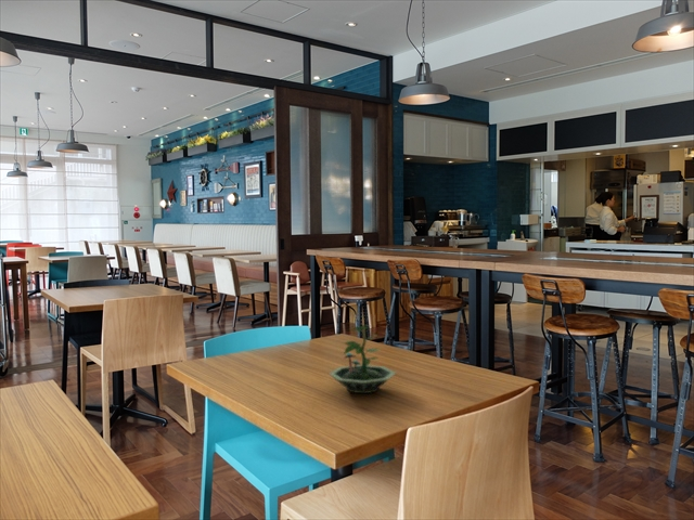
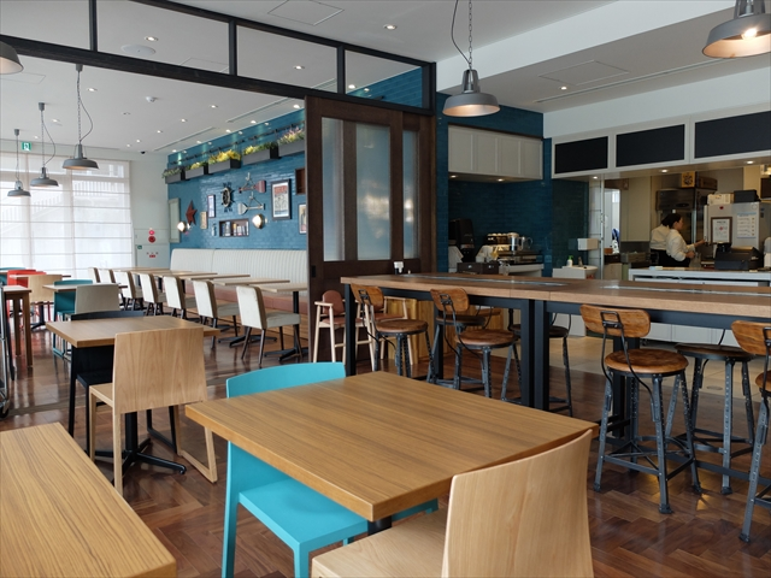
- terrarium (363, 337)
